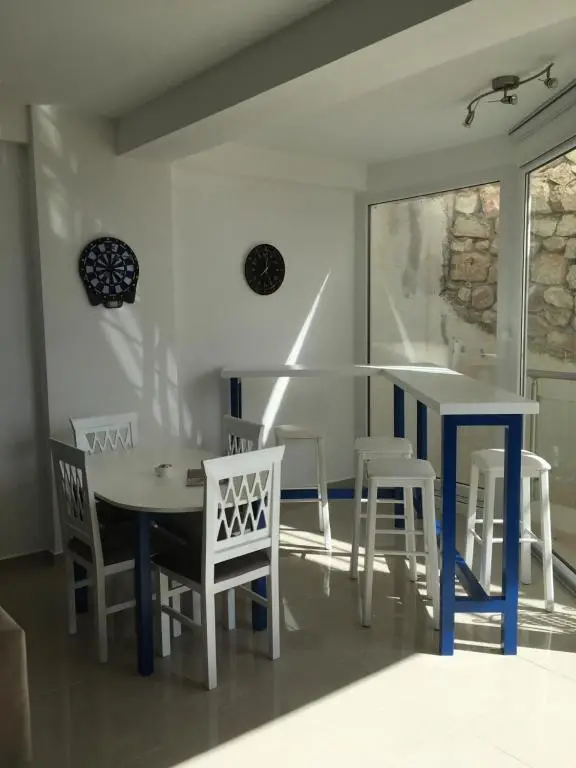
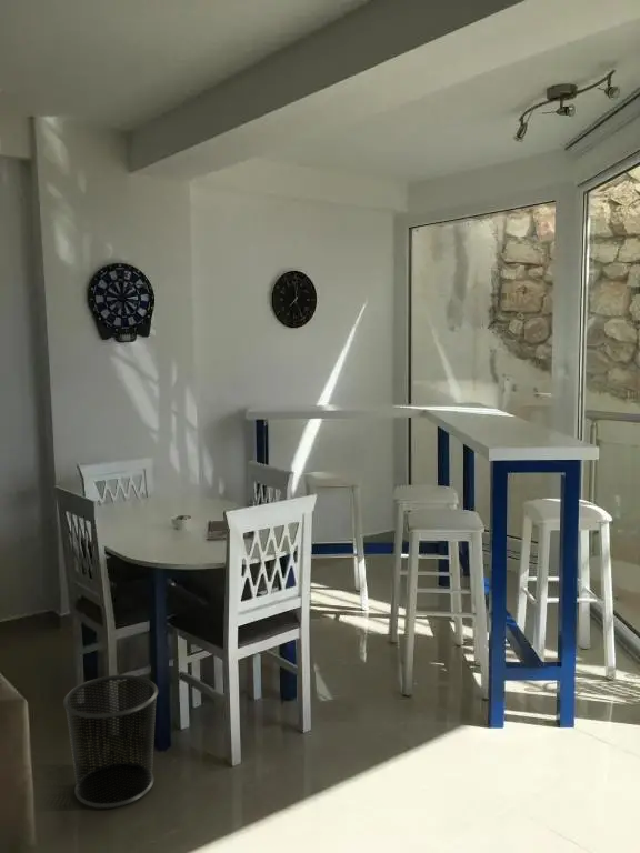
+ trash can (112, 739)
